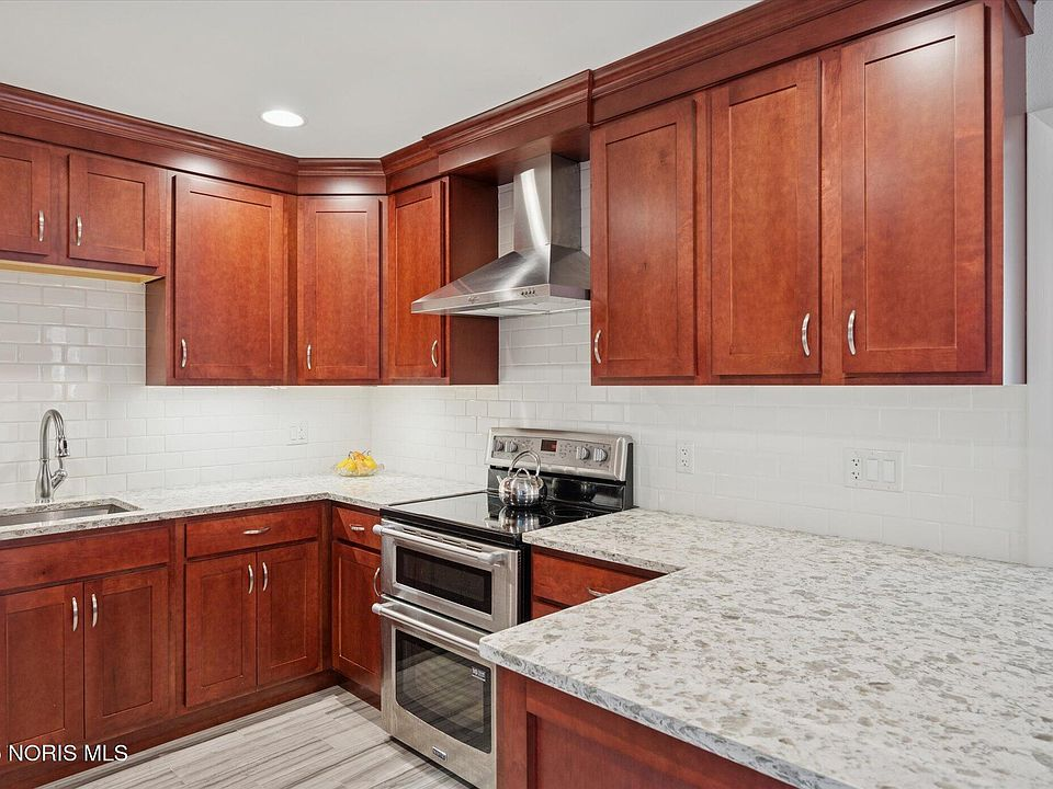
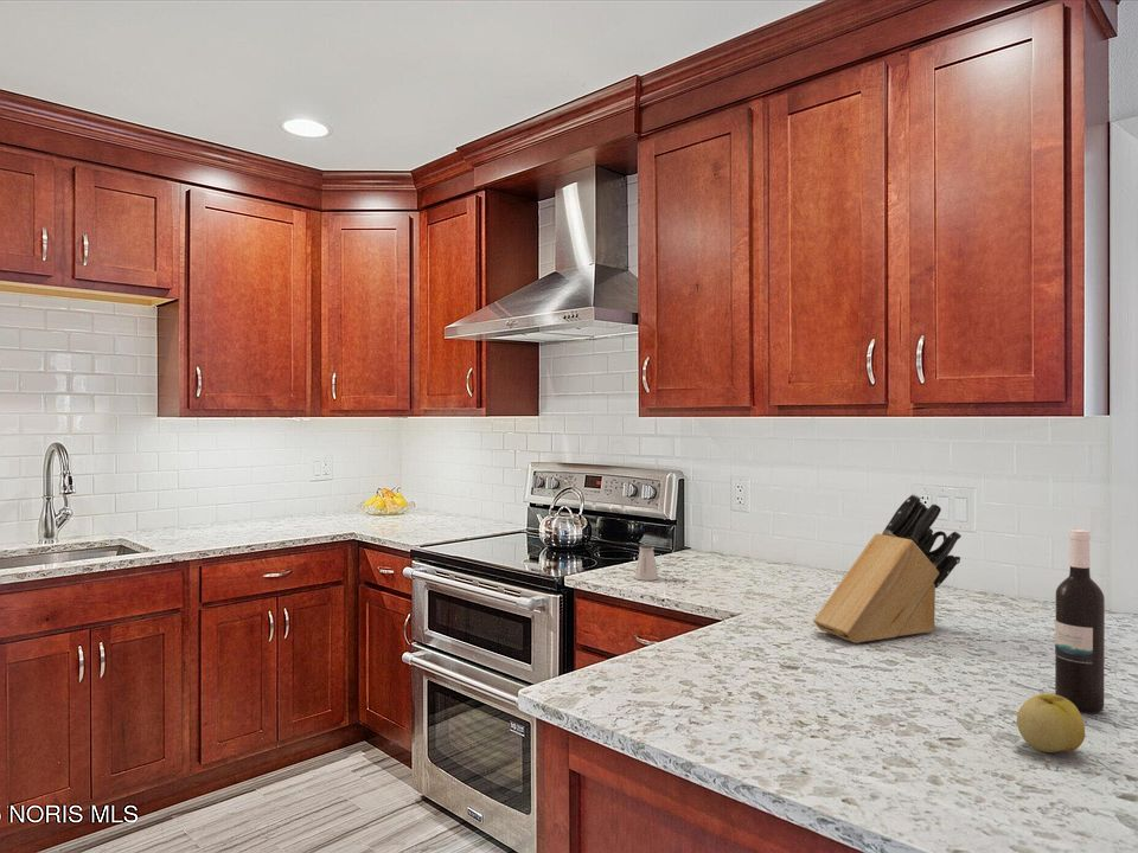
+ wine bottle (1079, 617)
+ apple (1049, 723)
+ saltshaker (646, 562)
+ knife block (889, 564)
